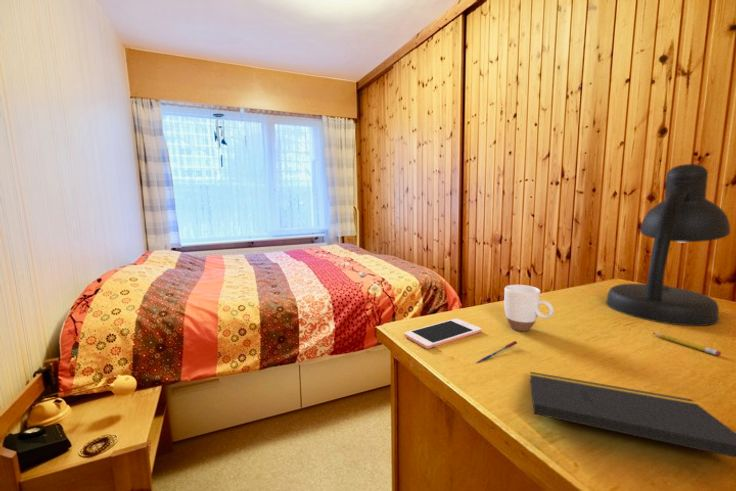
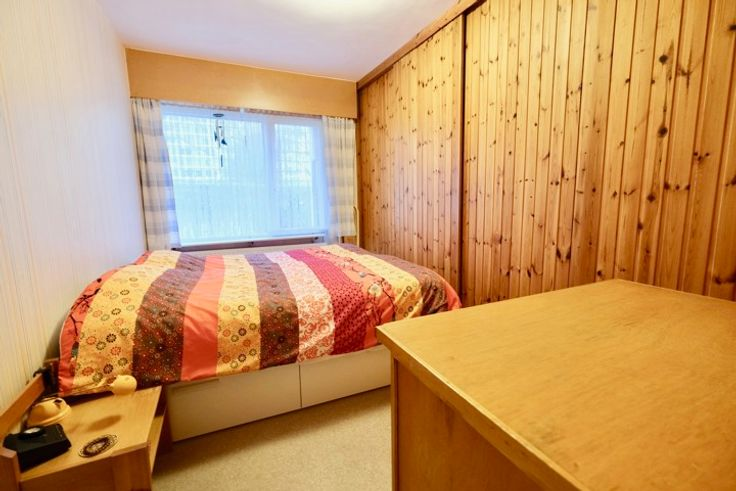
- cell phone (443, 332)
- desk lamp (674, 234)
- pencil (683, 342)
- pen (496, 352)
- notepad (616, 406)
- mug (528, 310)
